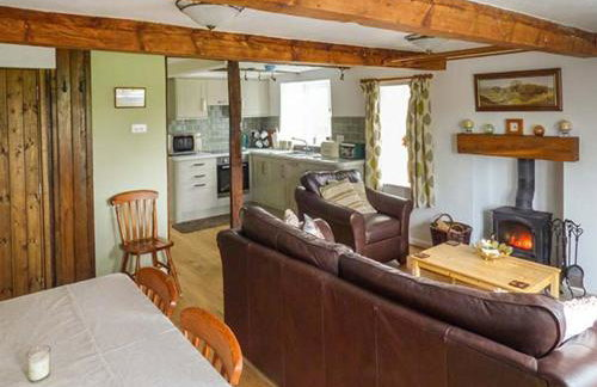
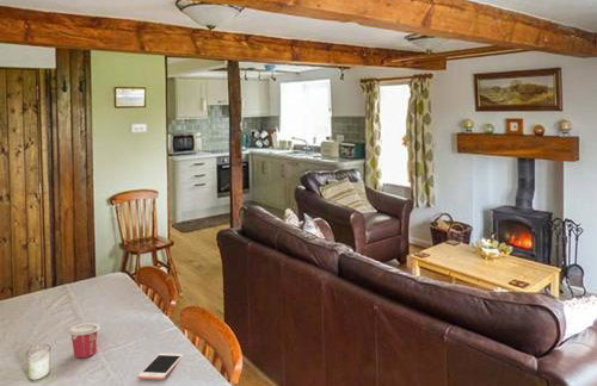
+ cell phone (161, 365)
+ cup (85, 340)
